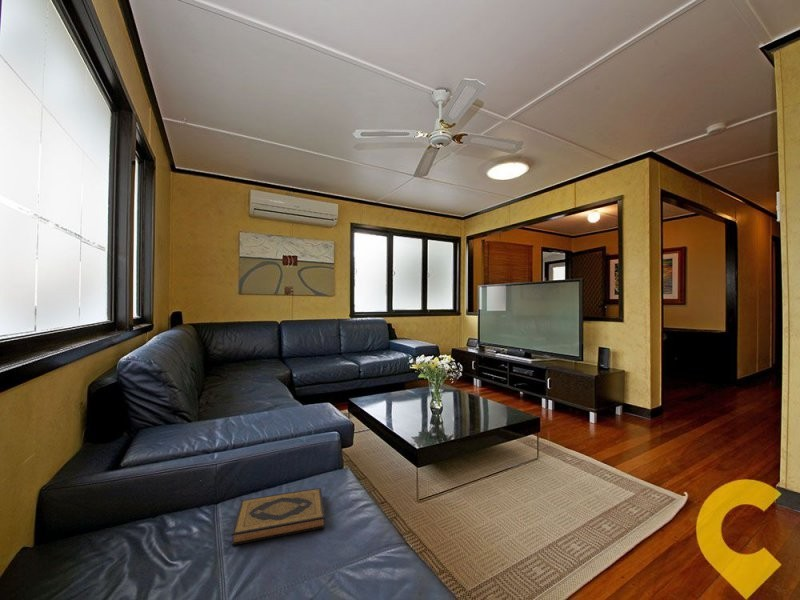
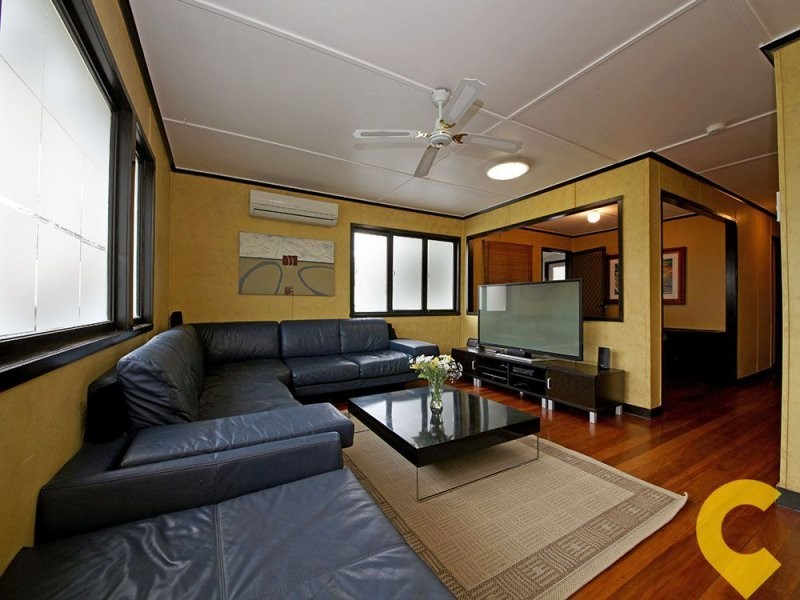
- hardback book (281, 512)
